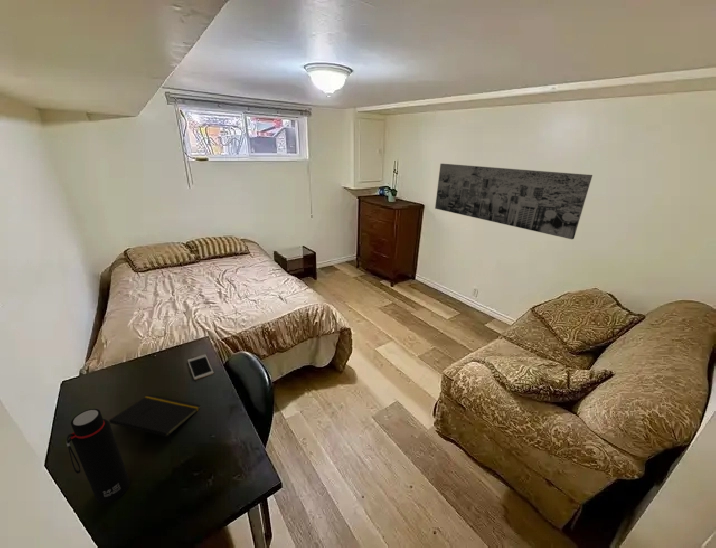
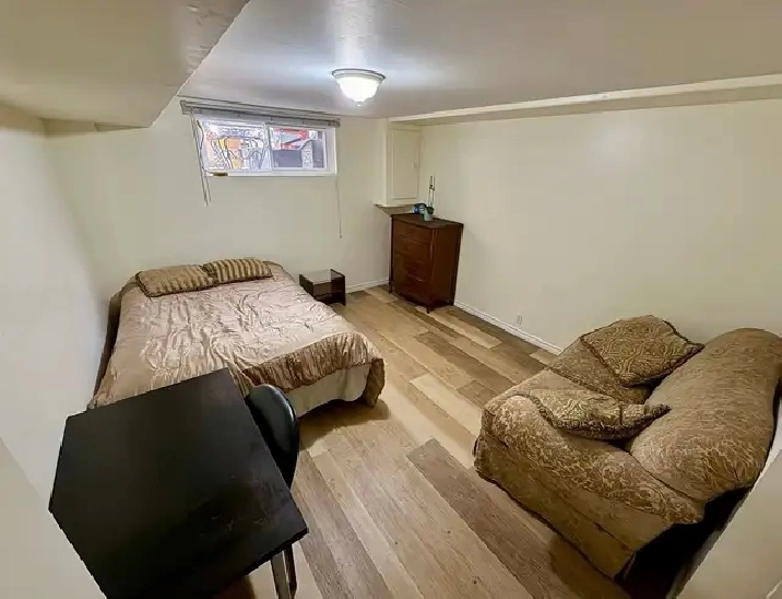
- water bottle (96, 457)
- wall art (496, 195)
- notepad (157, 413)
- cell phone (200, 366)
